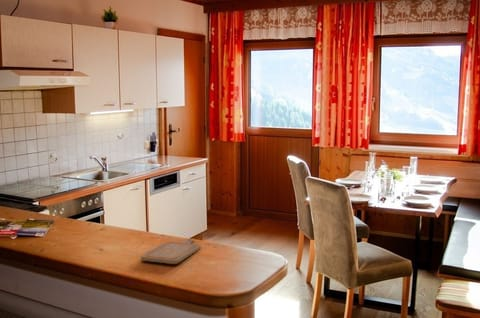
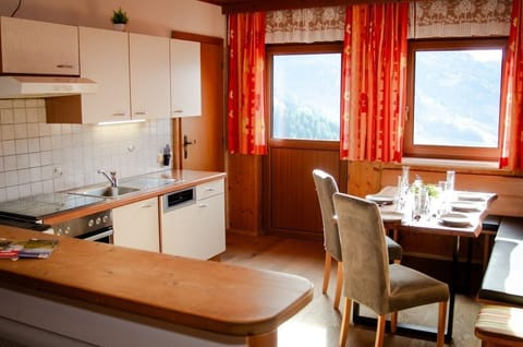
- chopping board (175, 249)
